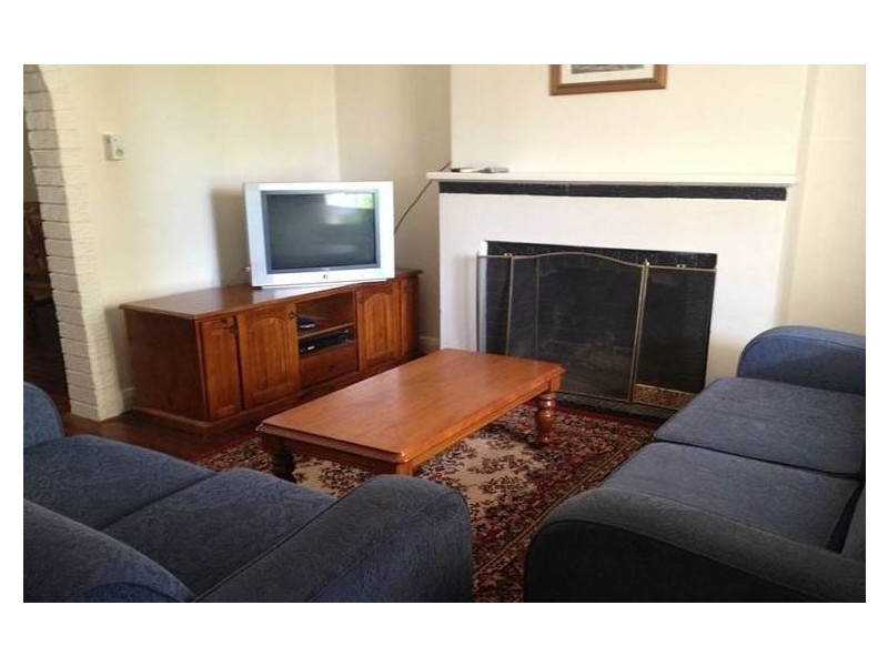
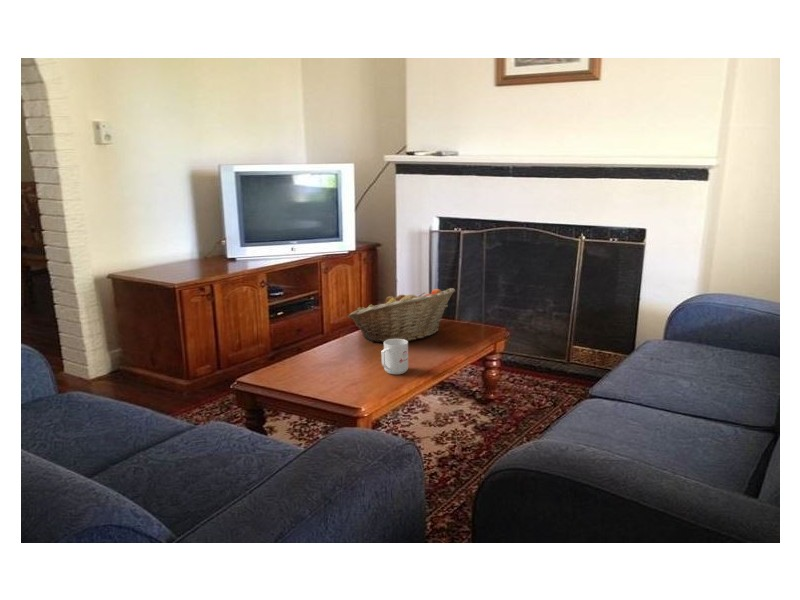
+ fruit basket (403, 311)
+ mug (393, 357)
